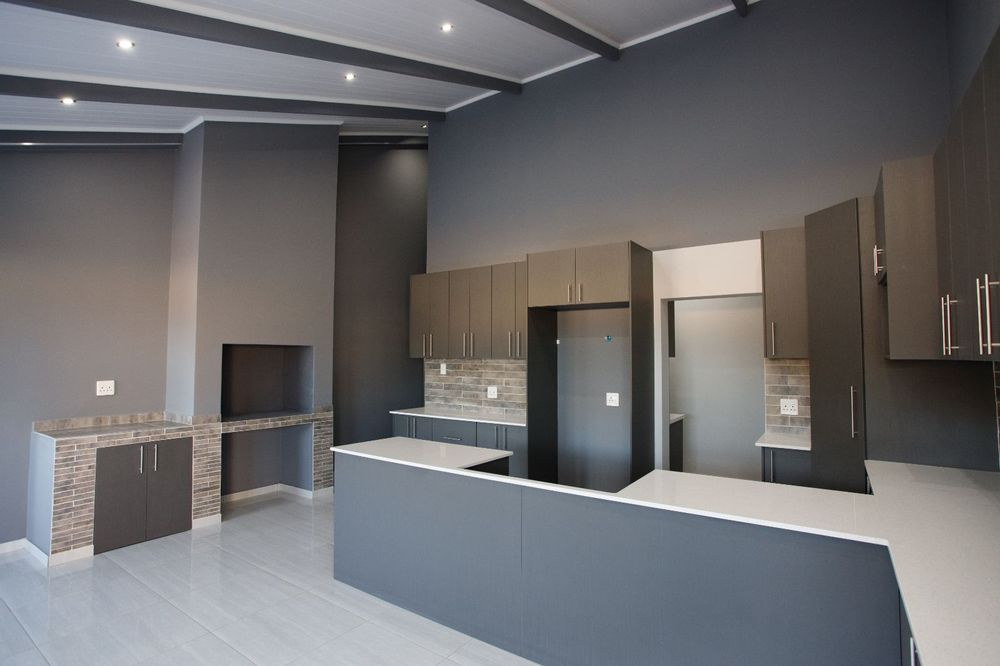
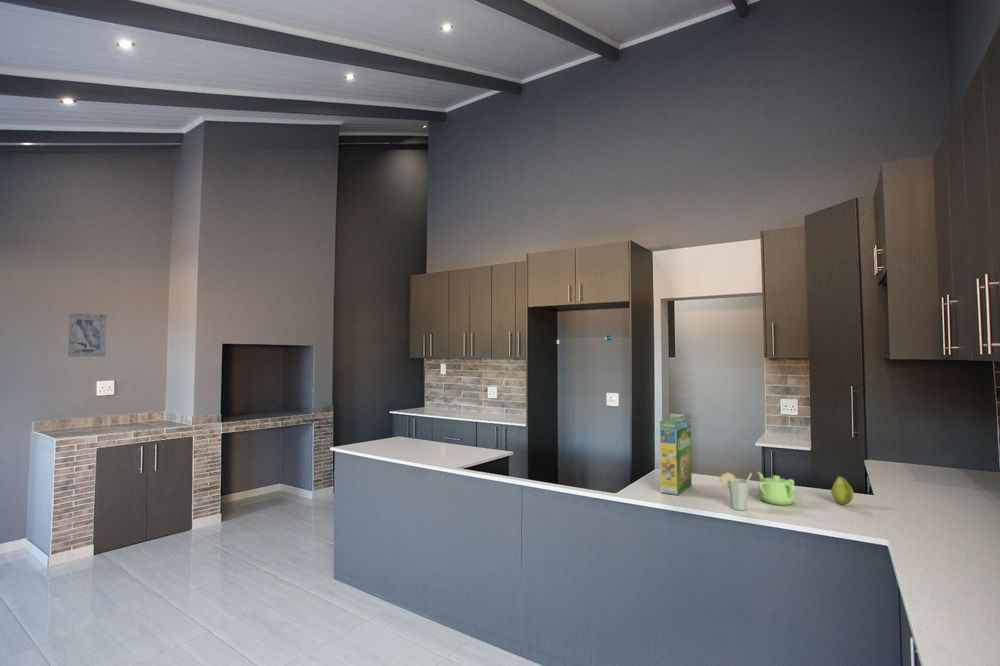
+ wall art (87, 335)
+ cereal box (676, 454)
+ teapot (775, 488)
+ fruit (842, 489)
+ cup (736, 489)
